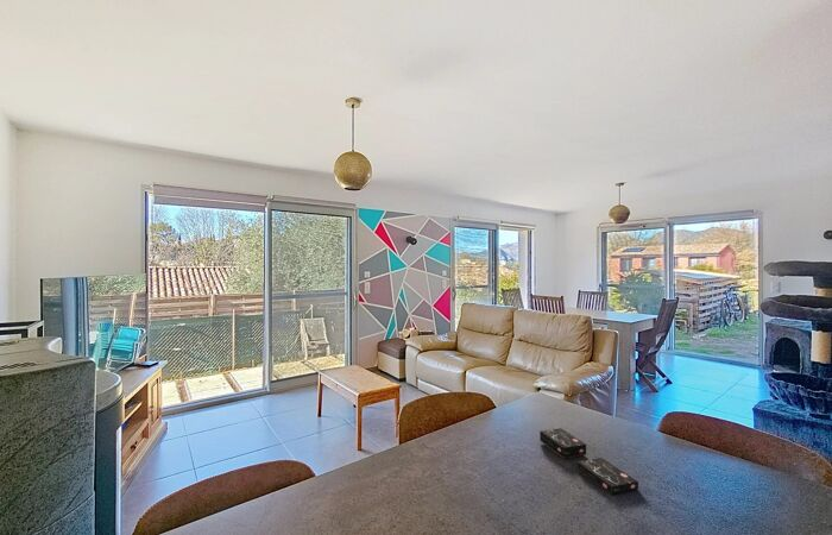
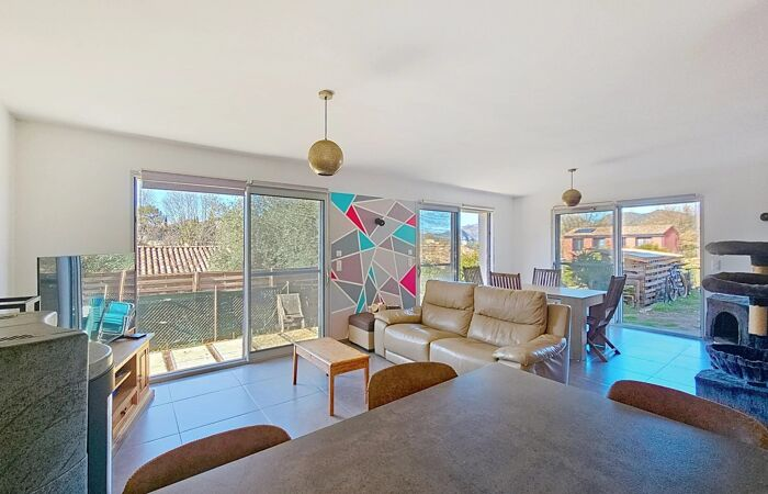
- product box (582, 454)
